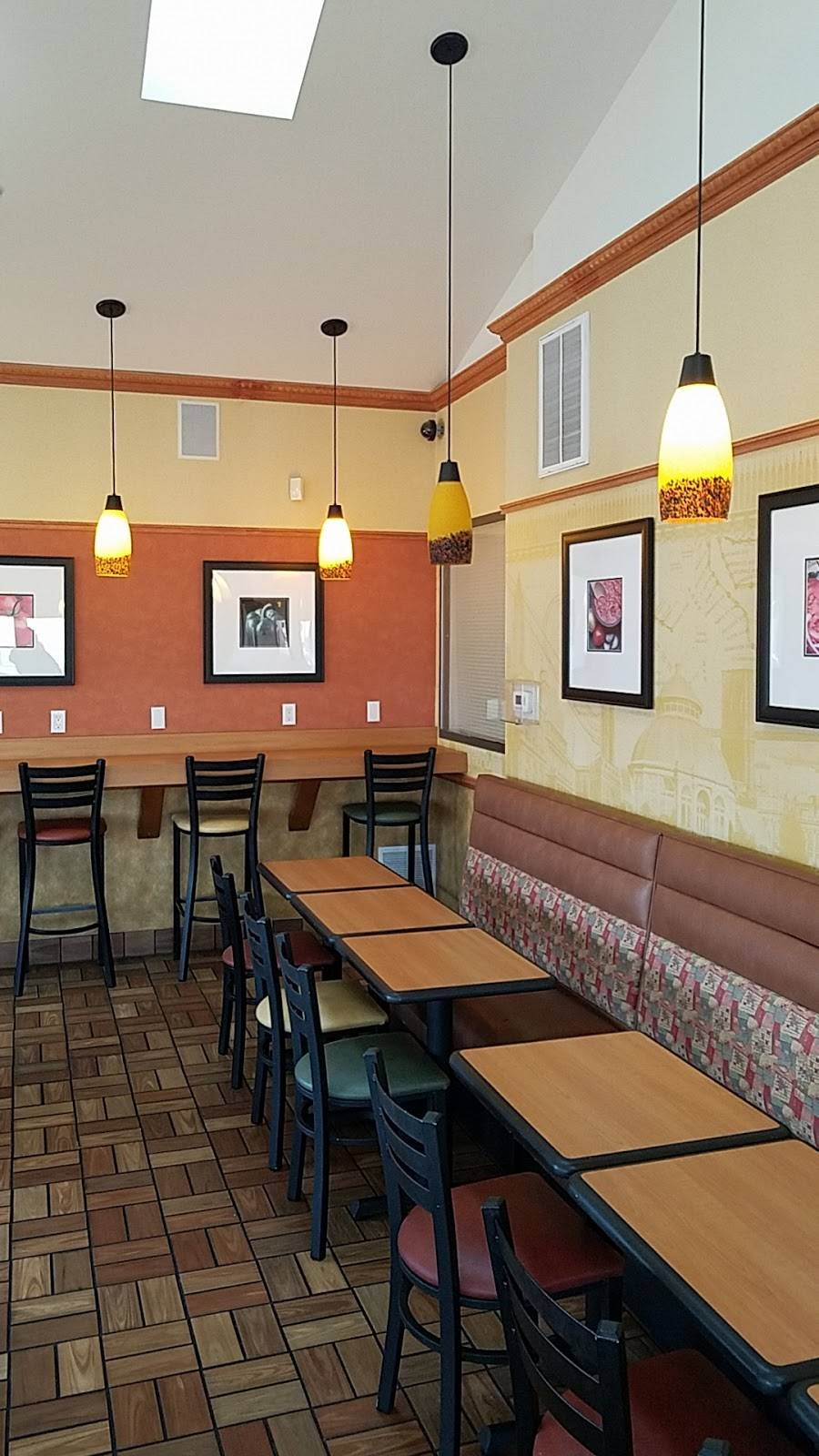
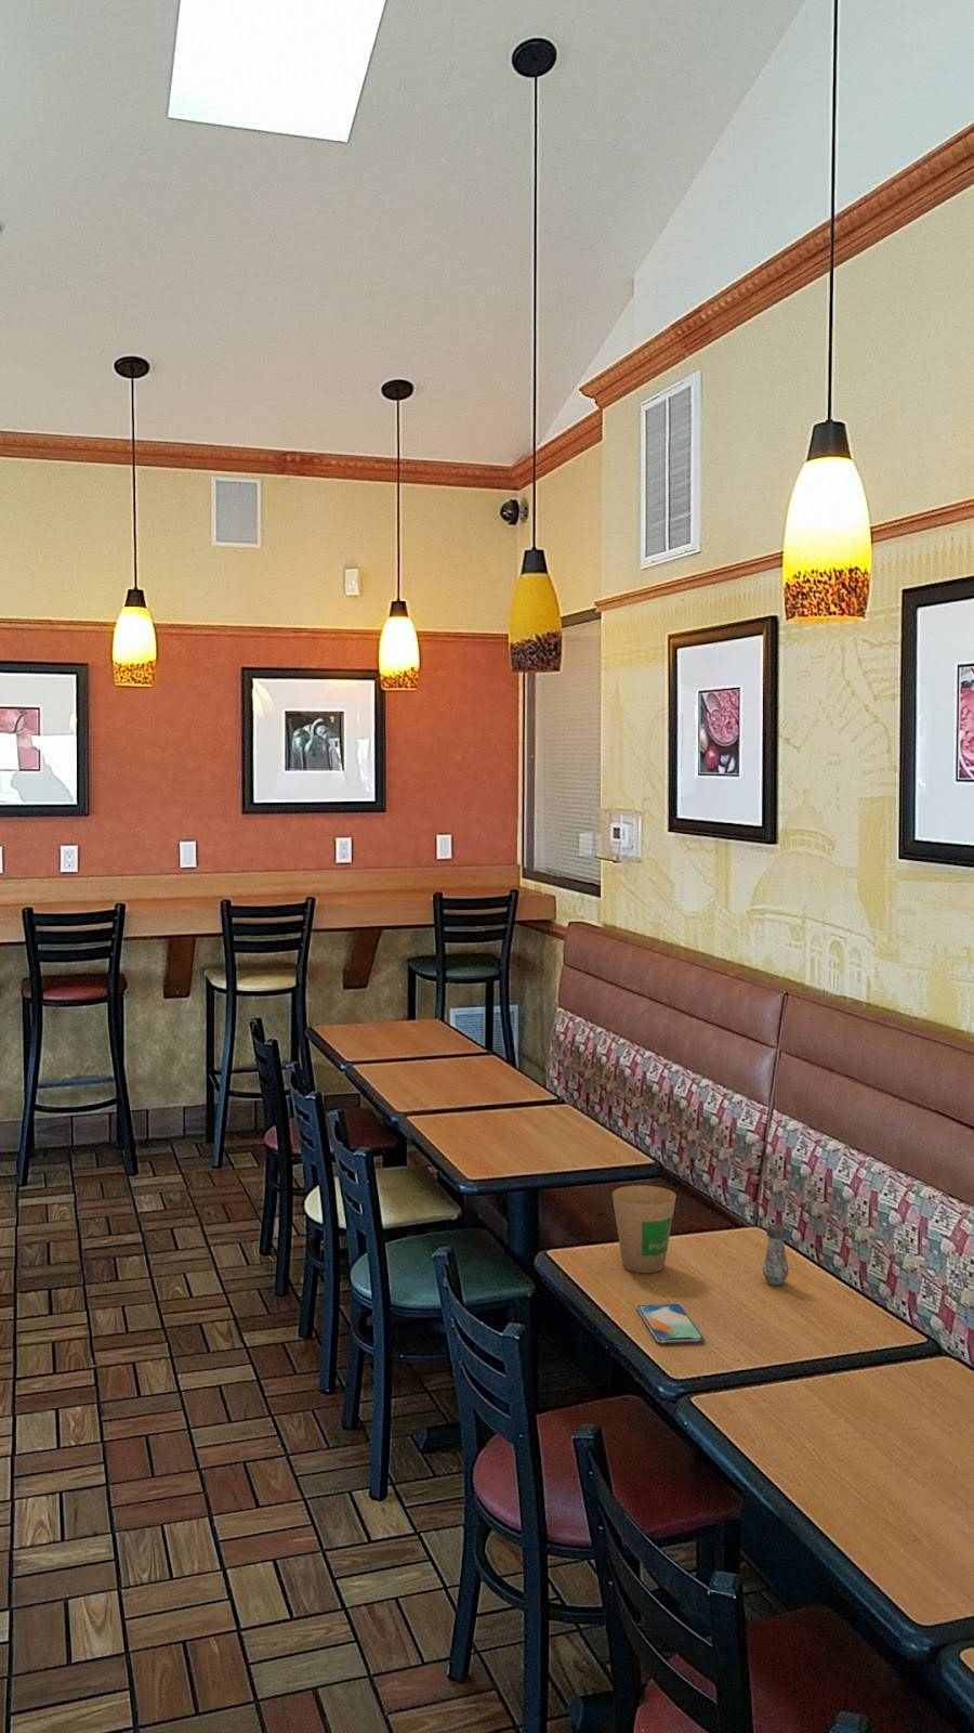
+ salt shaker (775, 1253)
+ paper cup (643, 1230)
+ smartphone (668, 1322)
